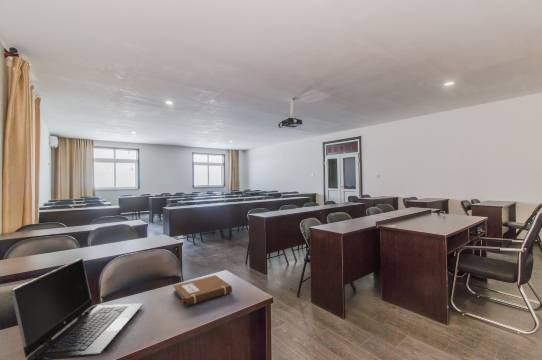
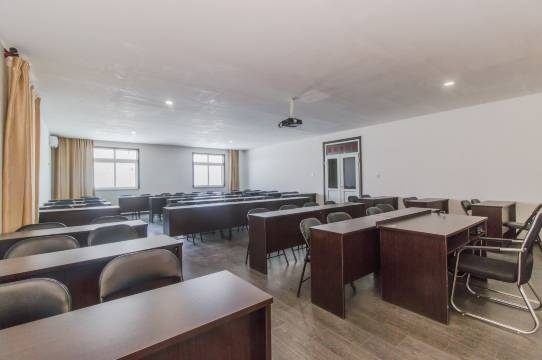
- notebook (201, 289)
- laptop computer (89, 299)
